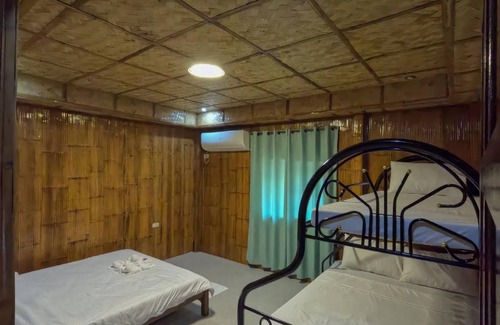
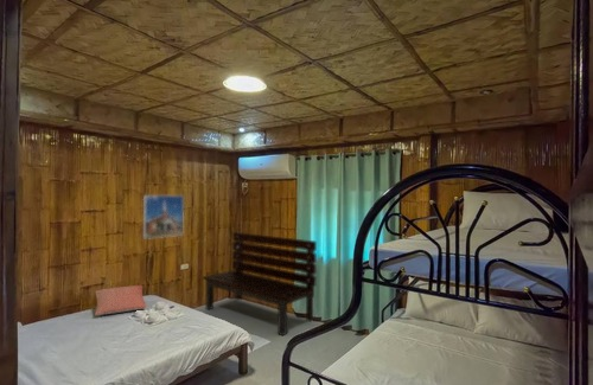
+ pillow (120, 299)
+ bench (257, 276)
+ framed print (164, 216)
